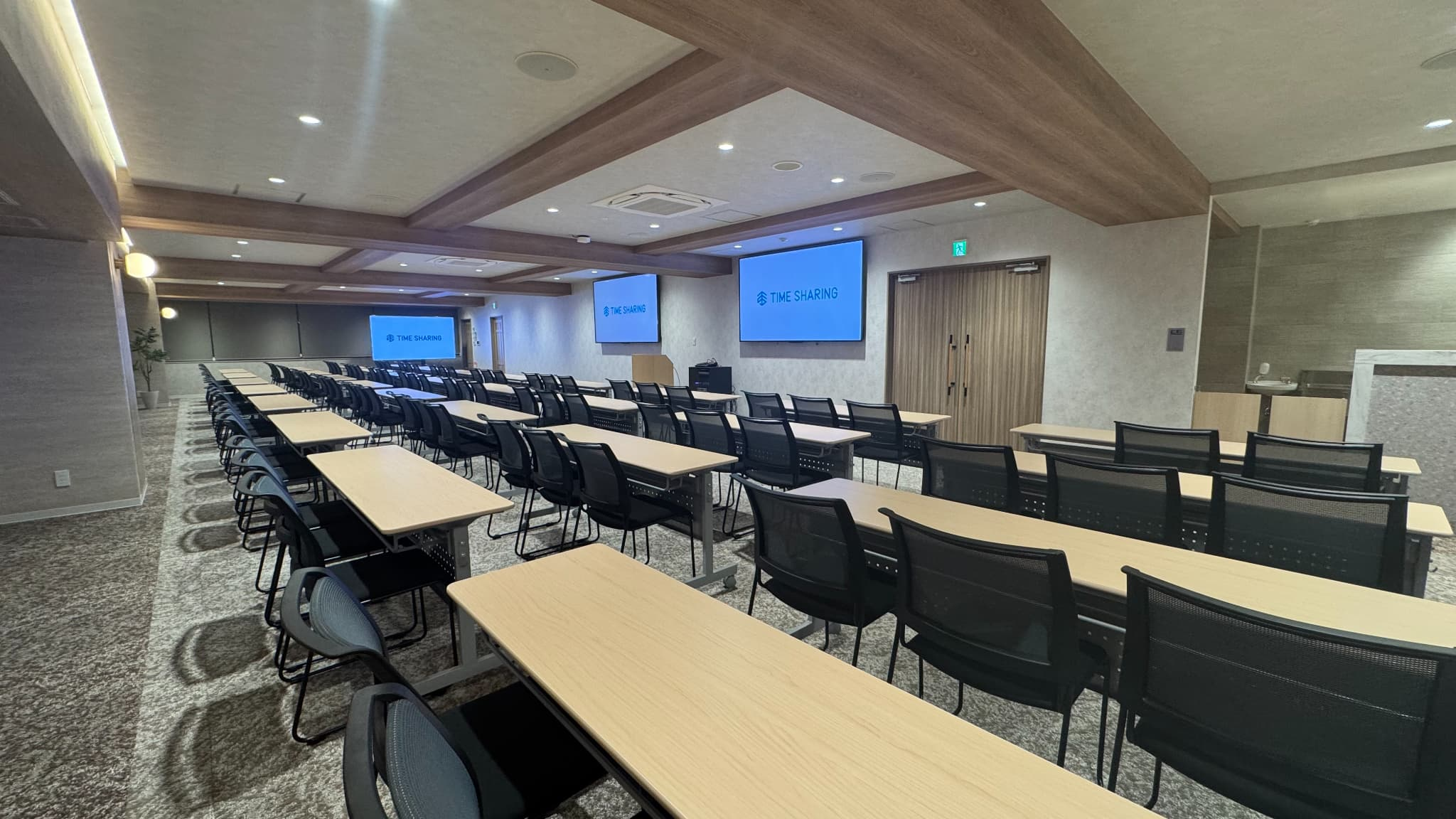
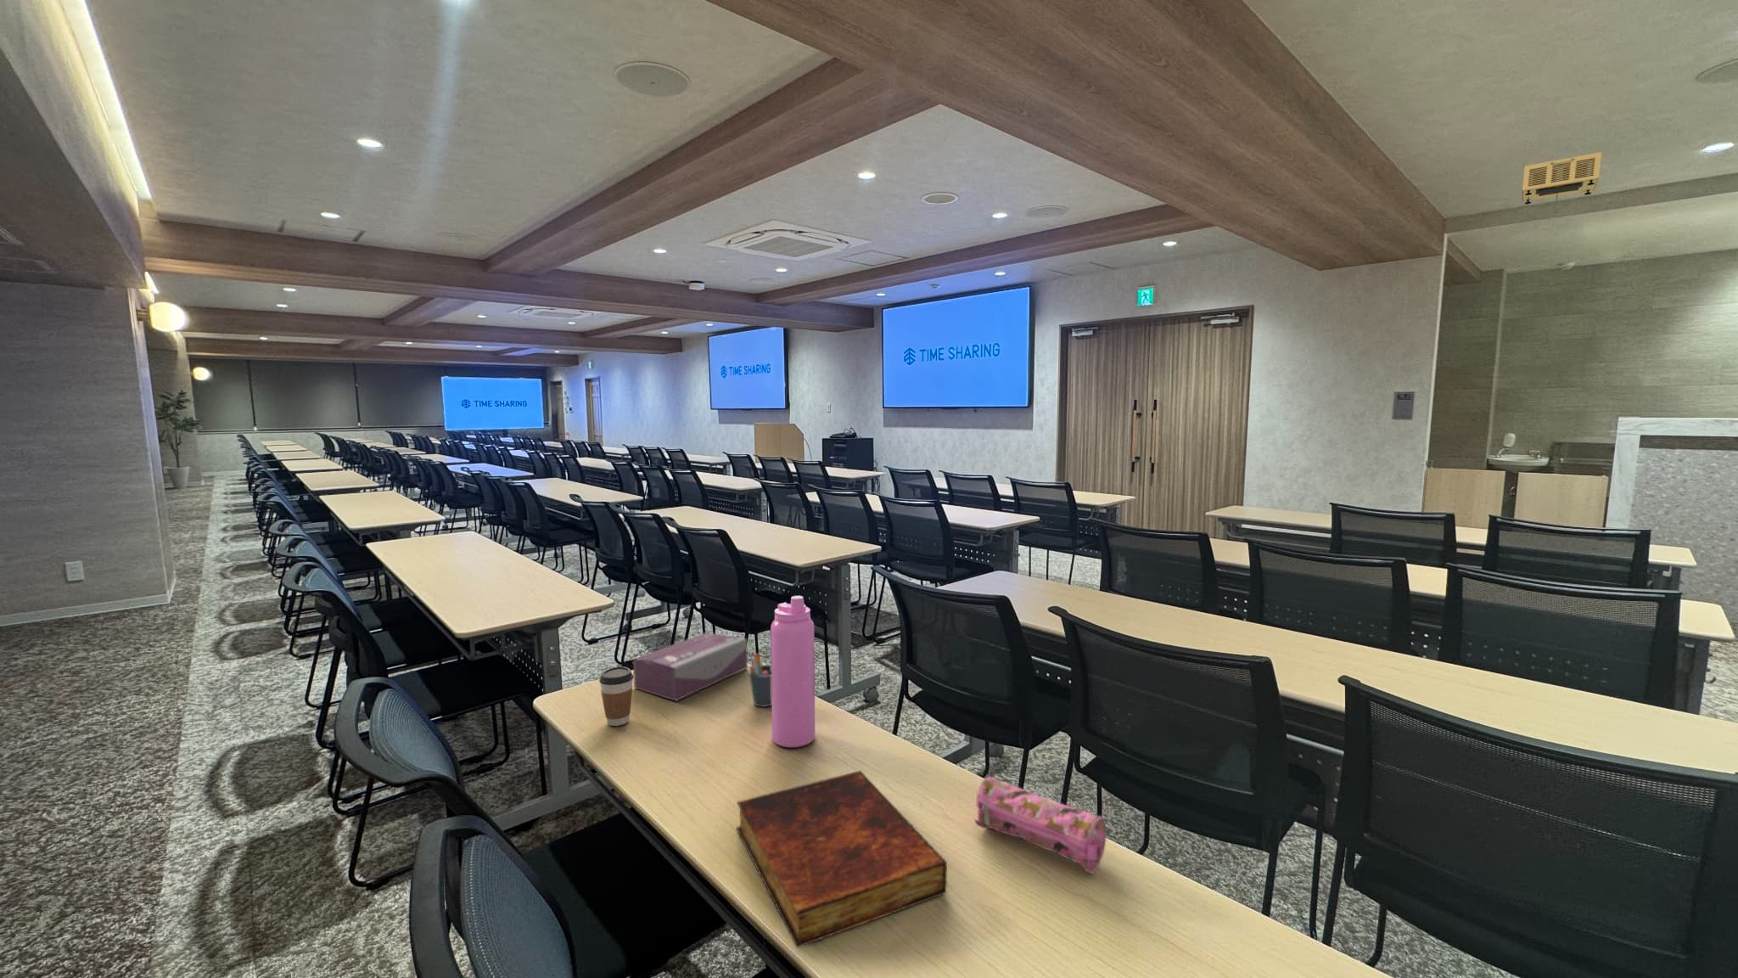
+ water bottle (793, 669)
+ tissue box (691, 663)
+ coffee cup (617, 696)
+ book (834, 844)
+ projector (1559, 184)
+ pencil case (1040, 822)
+ pen holder (765, 677)
